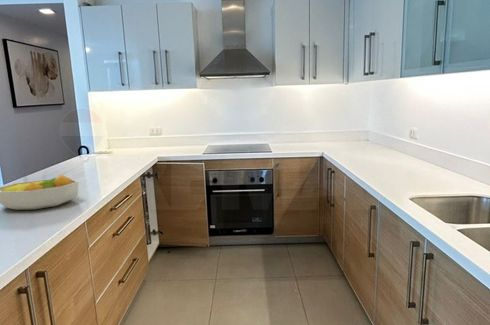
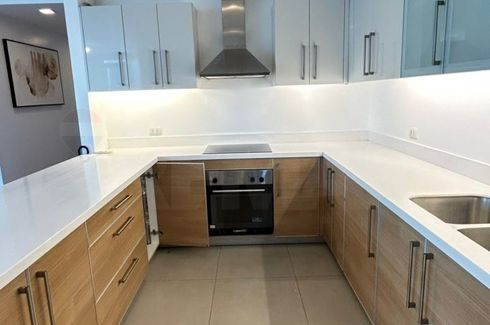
- fruit bowl (38, 190)
